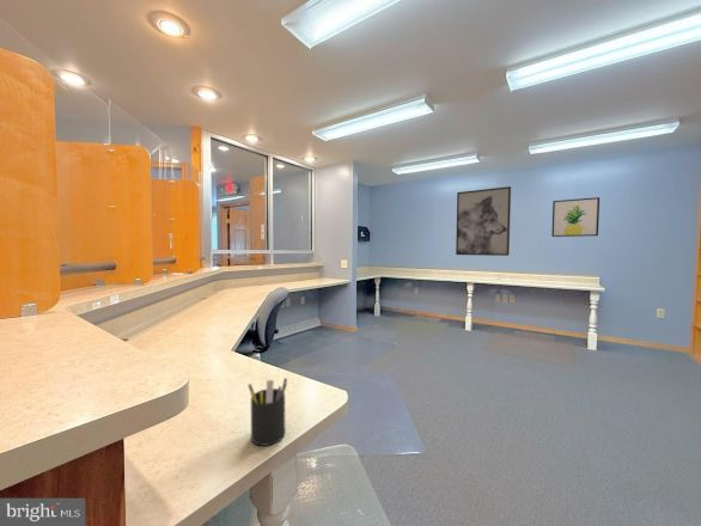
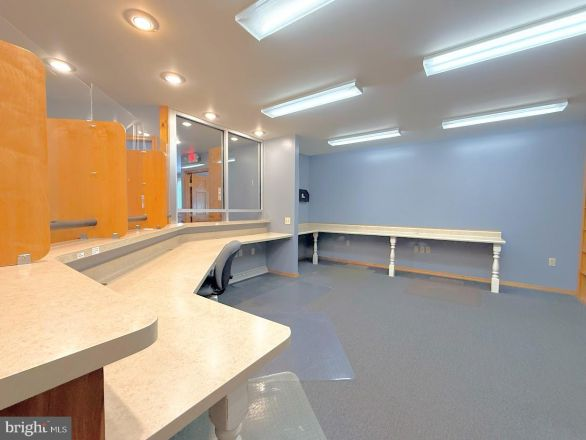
- wall art (482, 222)
- wall art (574, 218)
- pen holder (268, 404)
